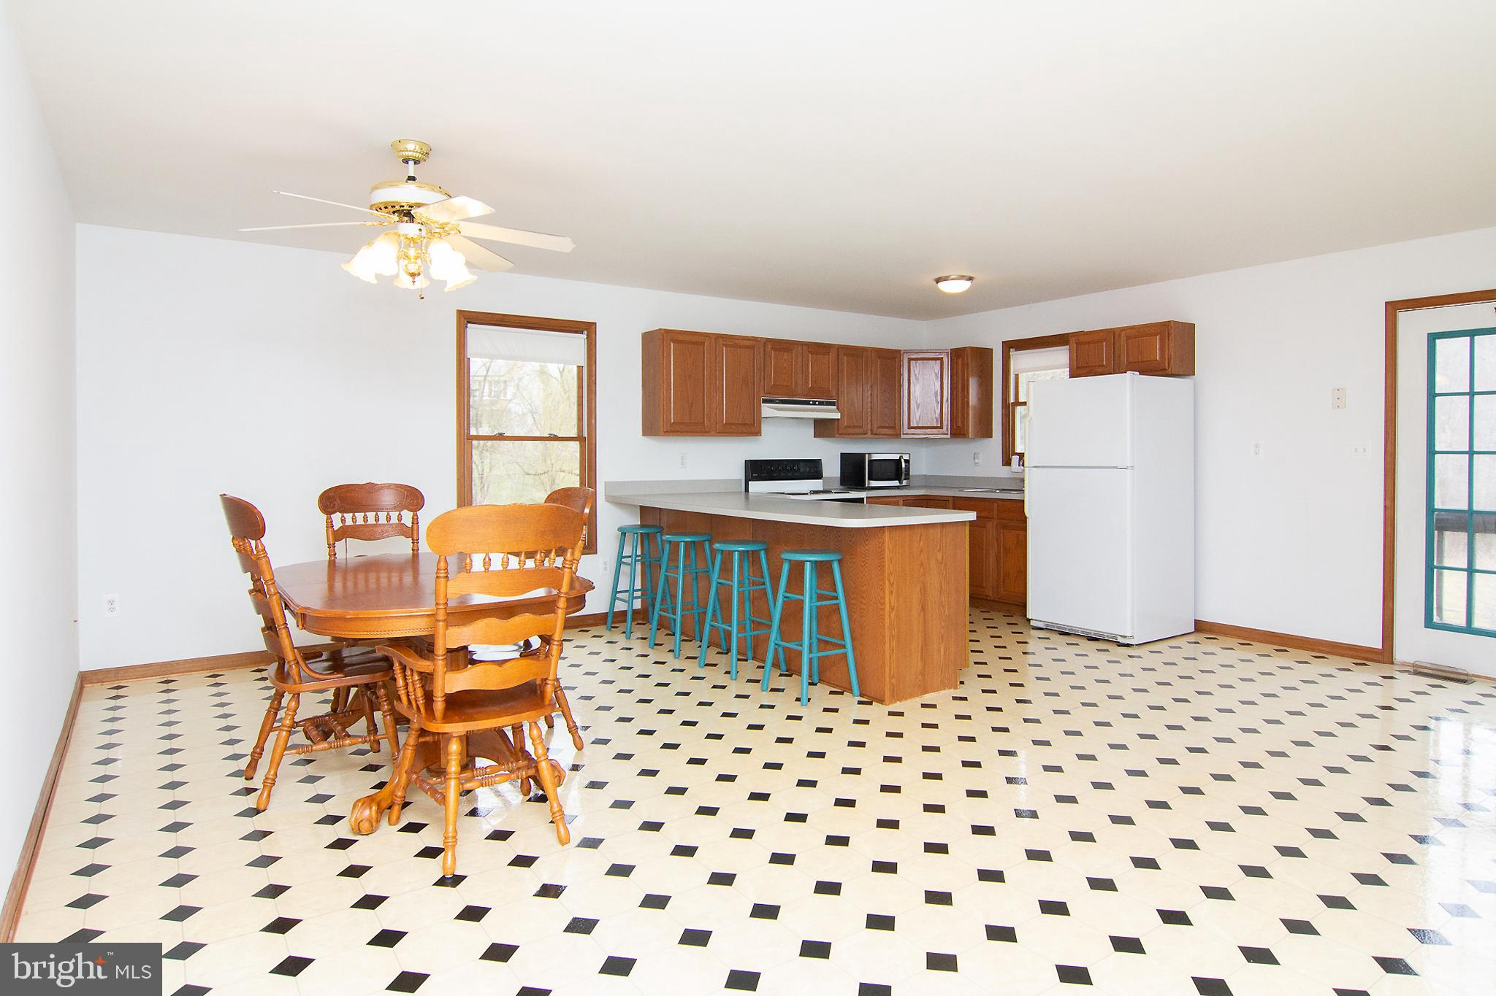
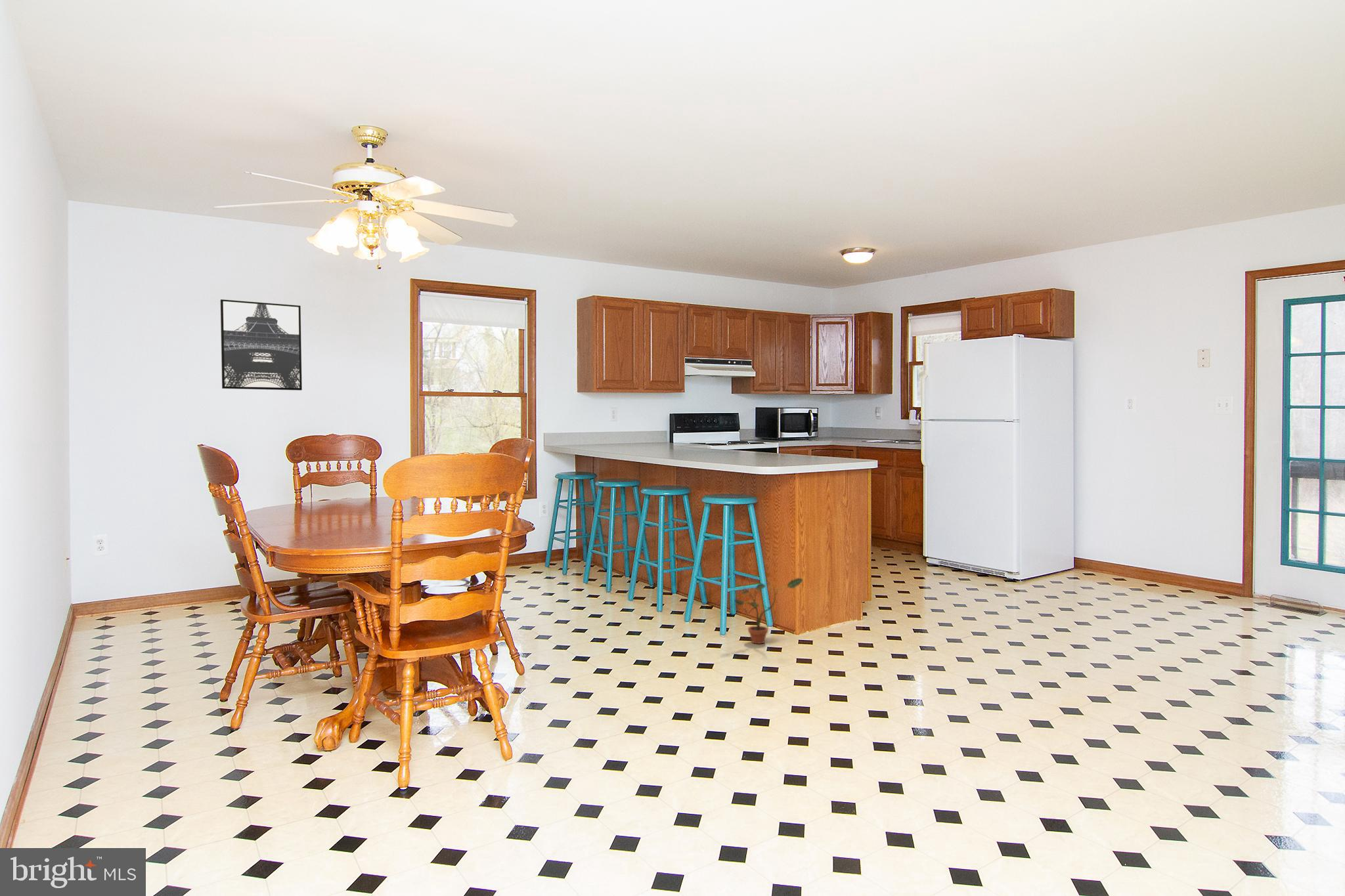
+ wall art (262, 346)
+ potted plant (765, 610)
